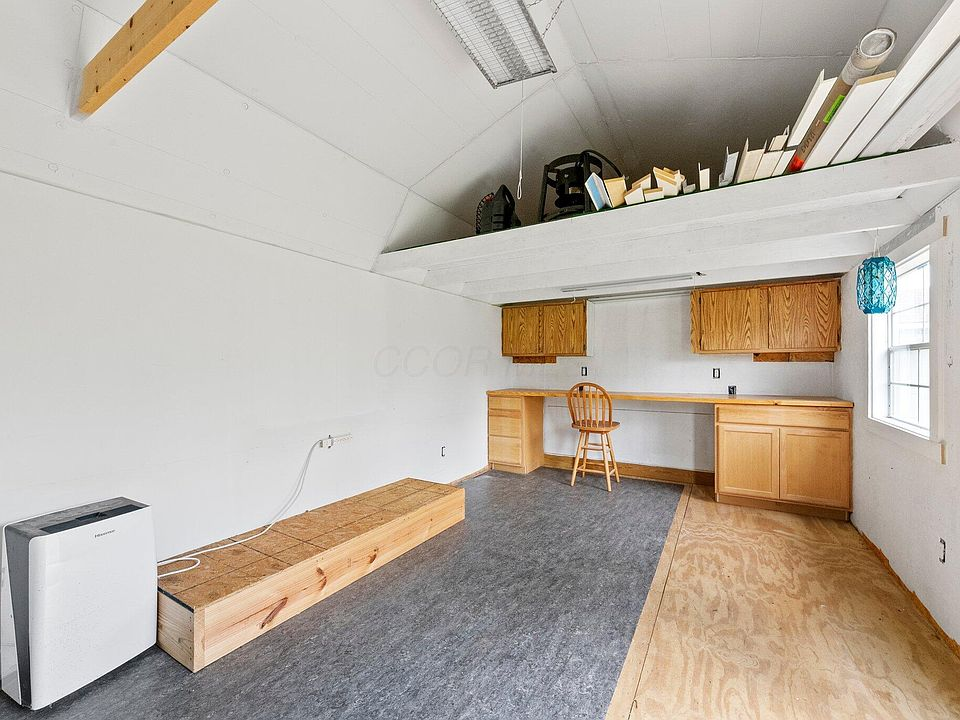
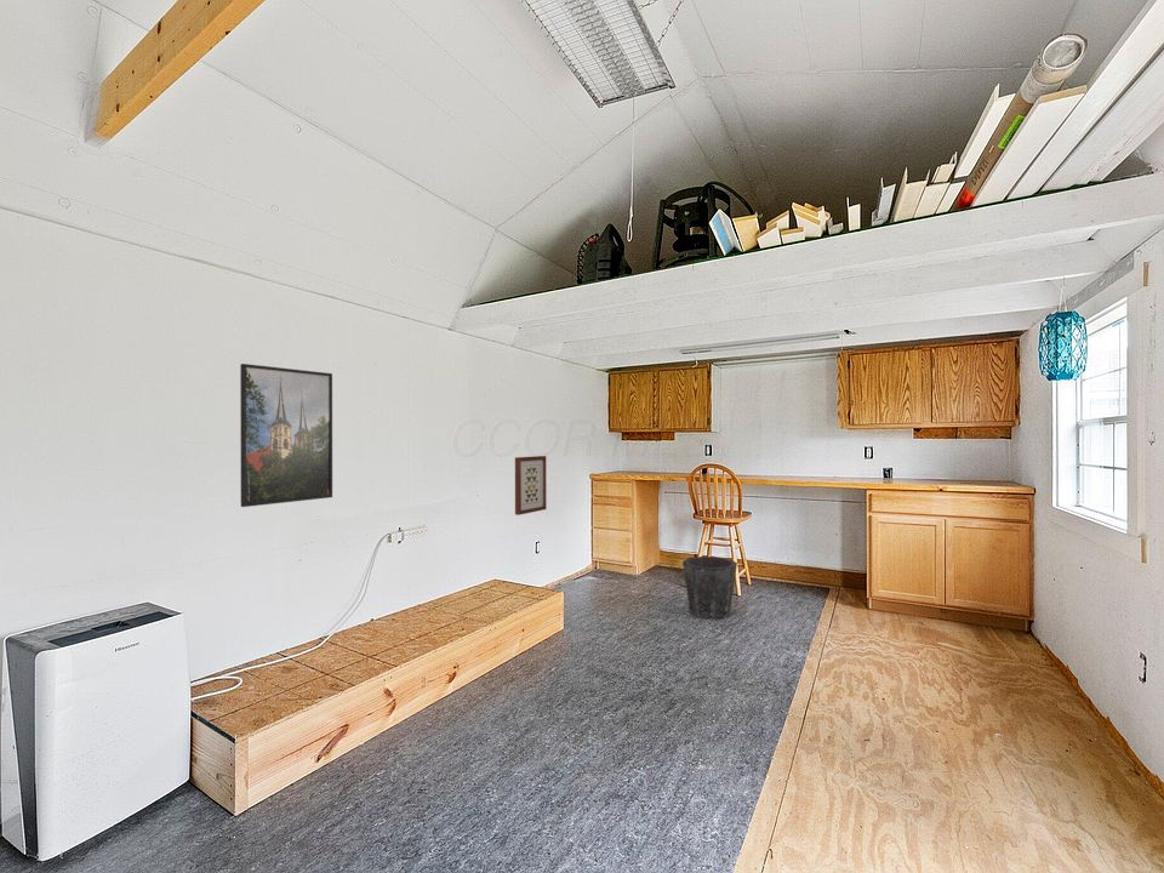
+ waste bin (709, 587)
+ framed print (290, 435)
+ wall art (531, 484)
